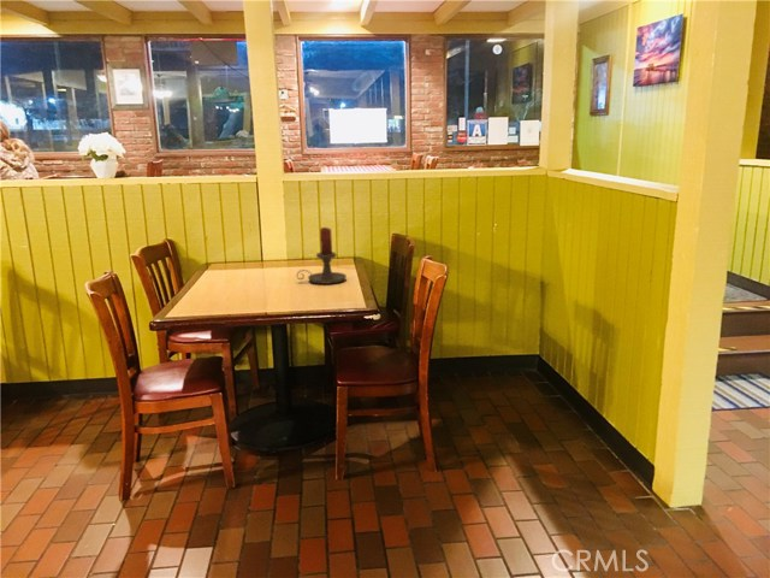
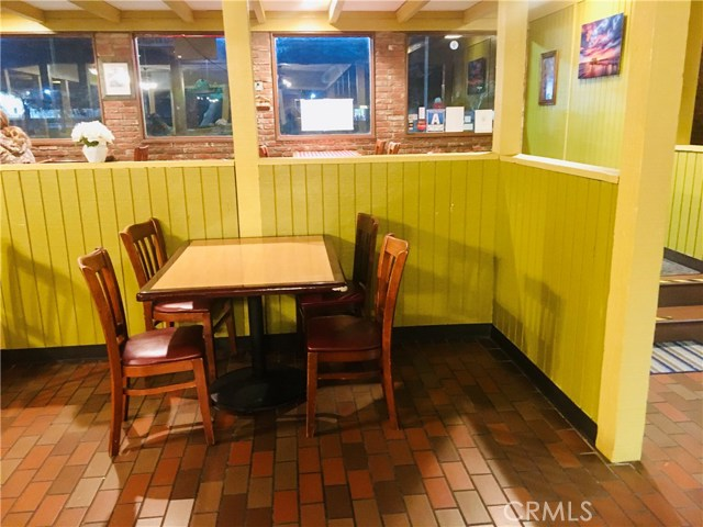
- candle holder (320, 254)
